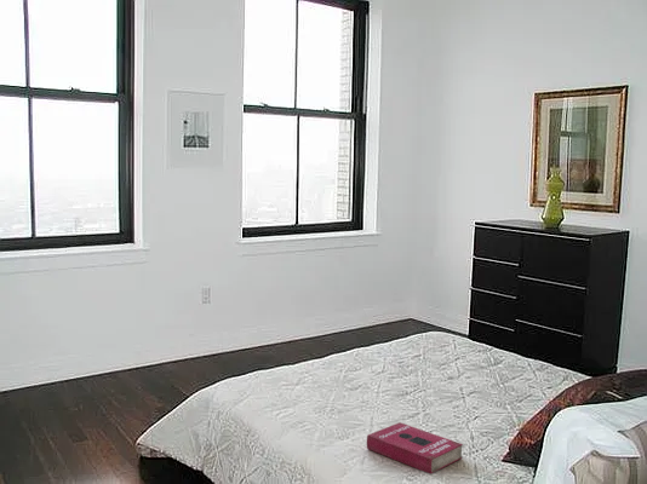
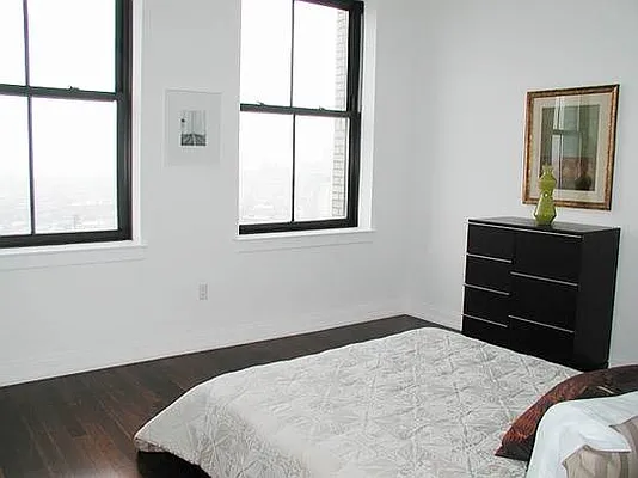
- book (413, 446)
